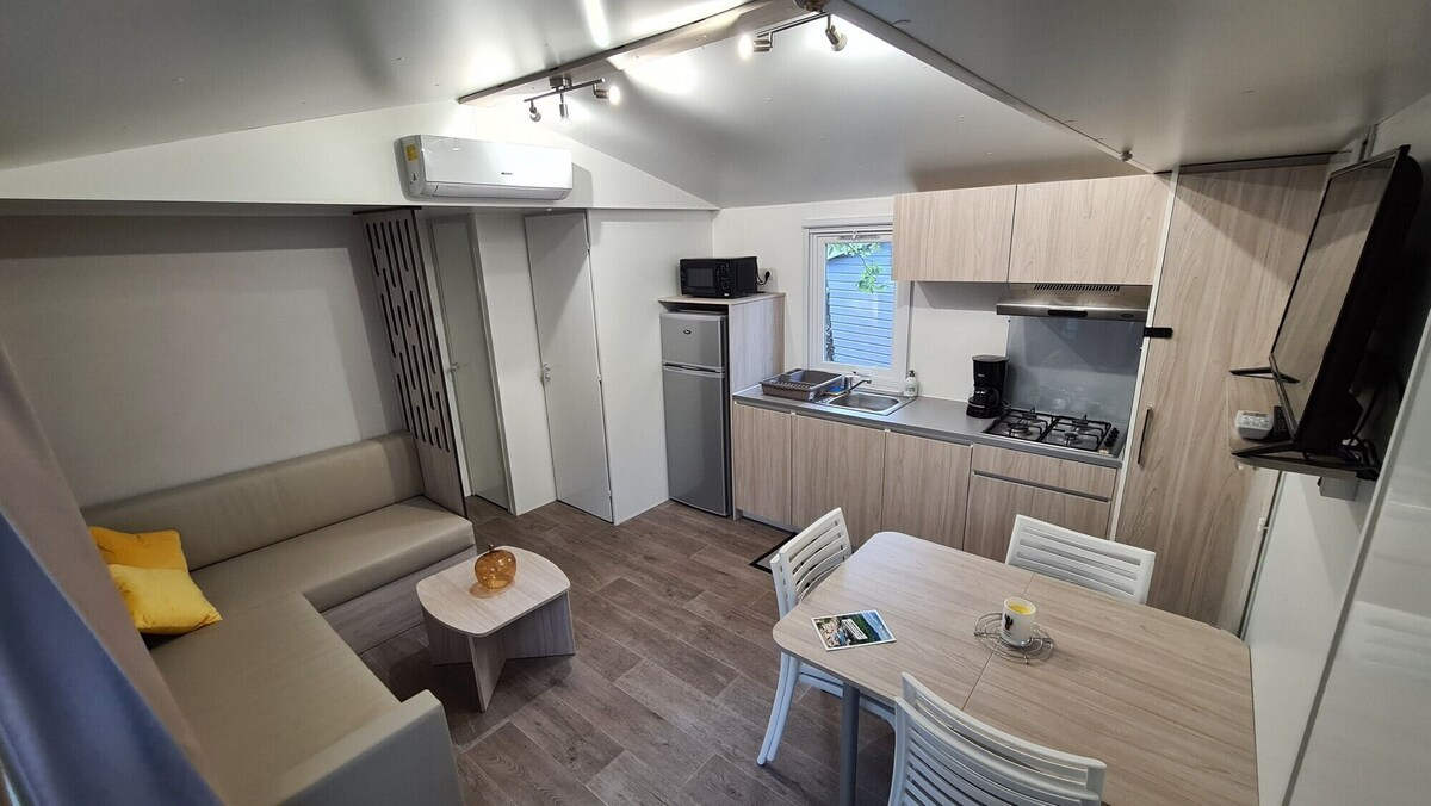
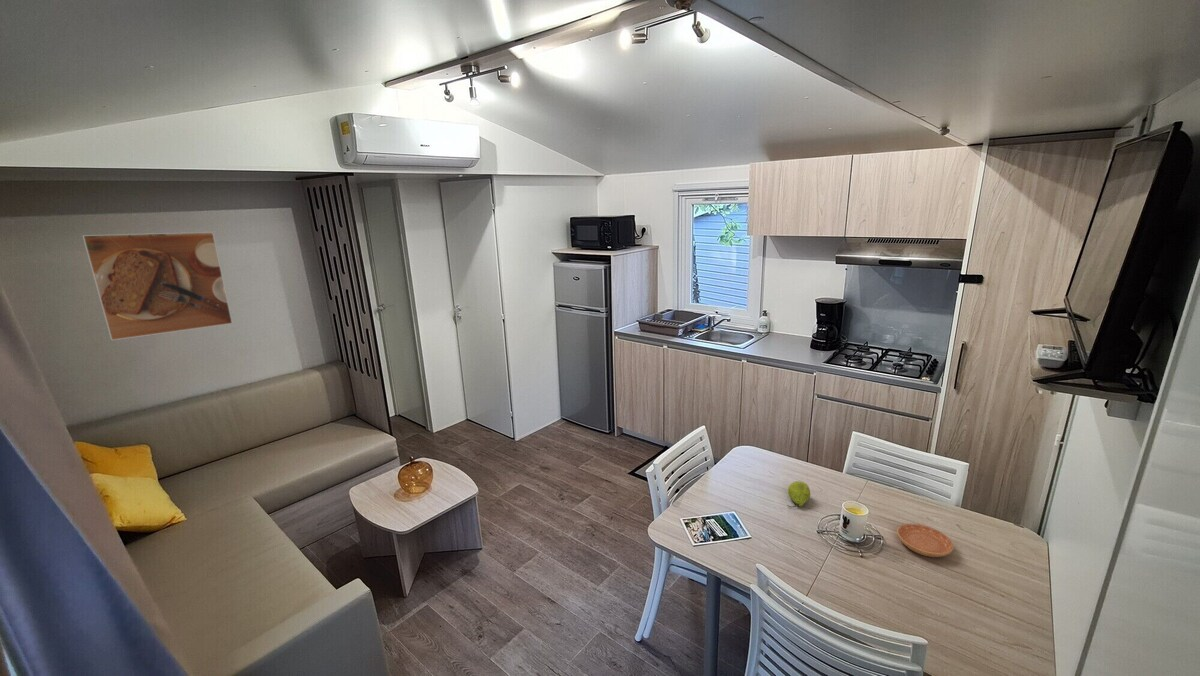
+ fruit (798, 493)
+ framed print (164, 283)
+ saucer (924, 541)
